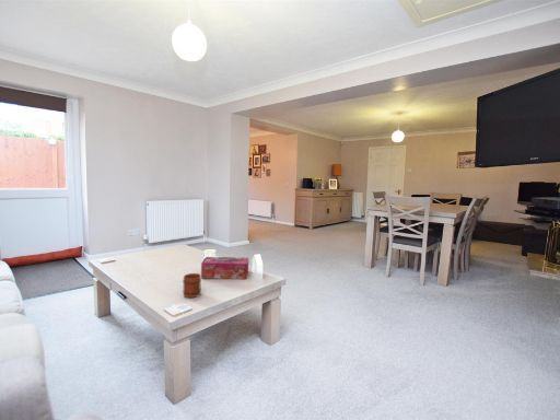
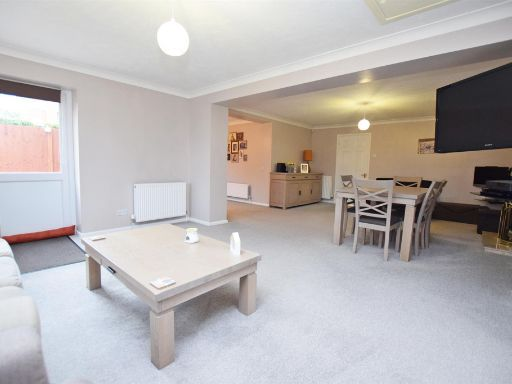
- tissue box (225, 267)
- mug (192, 285)
